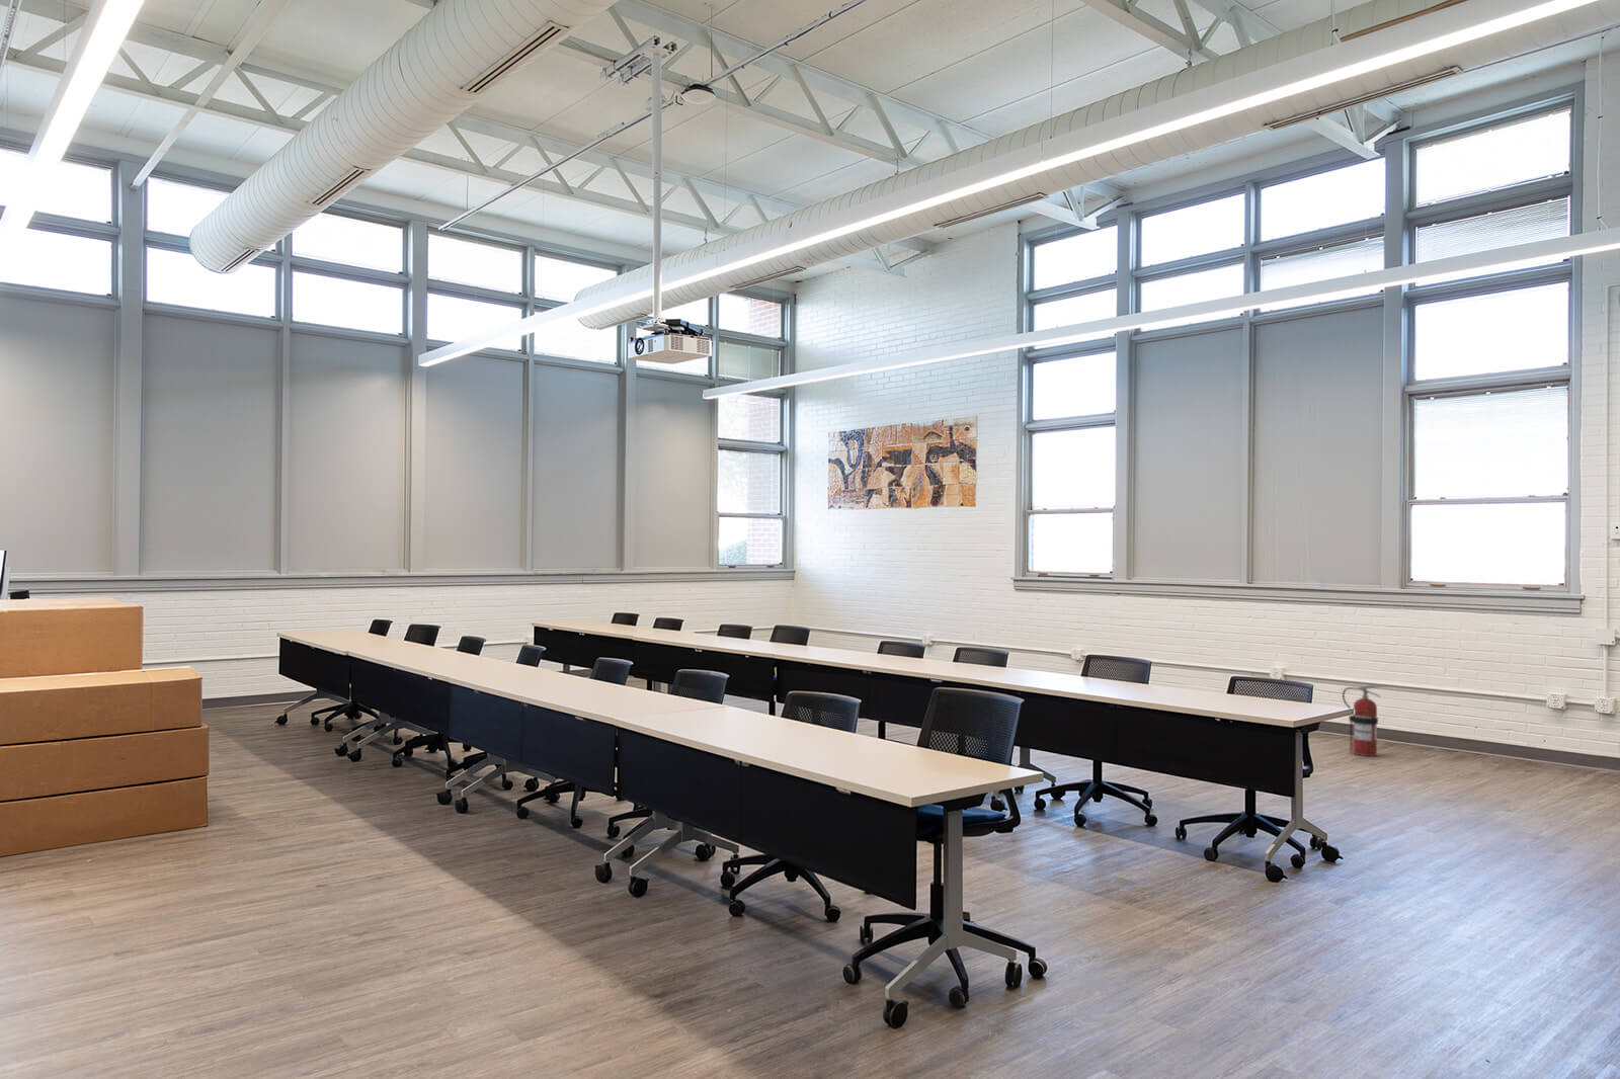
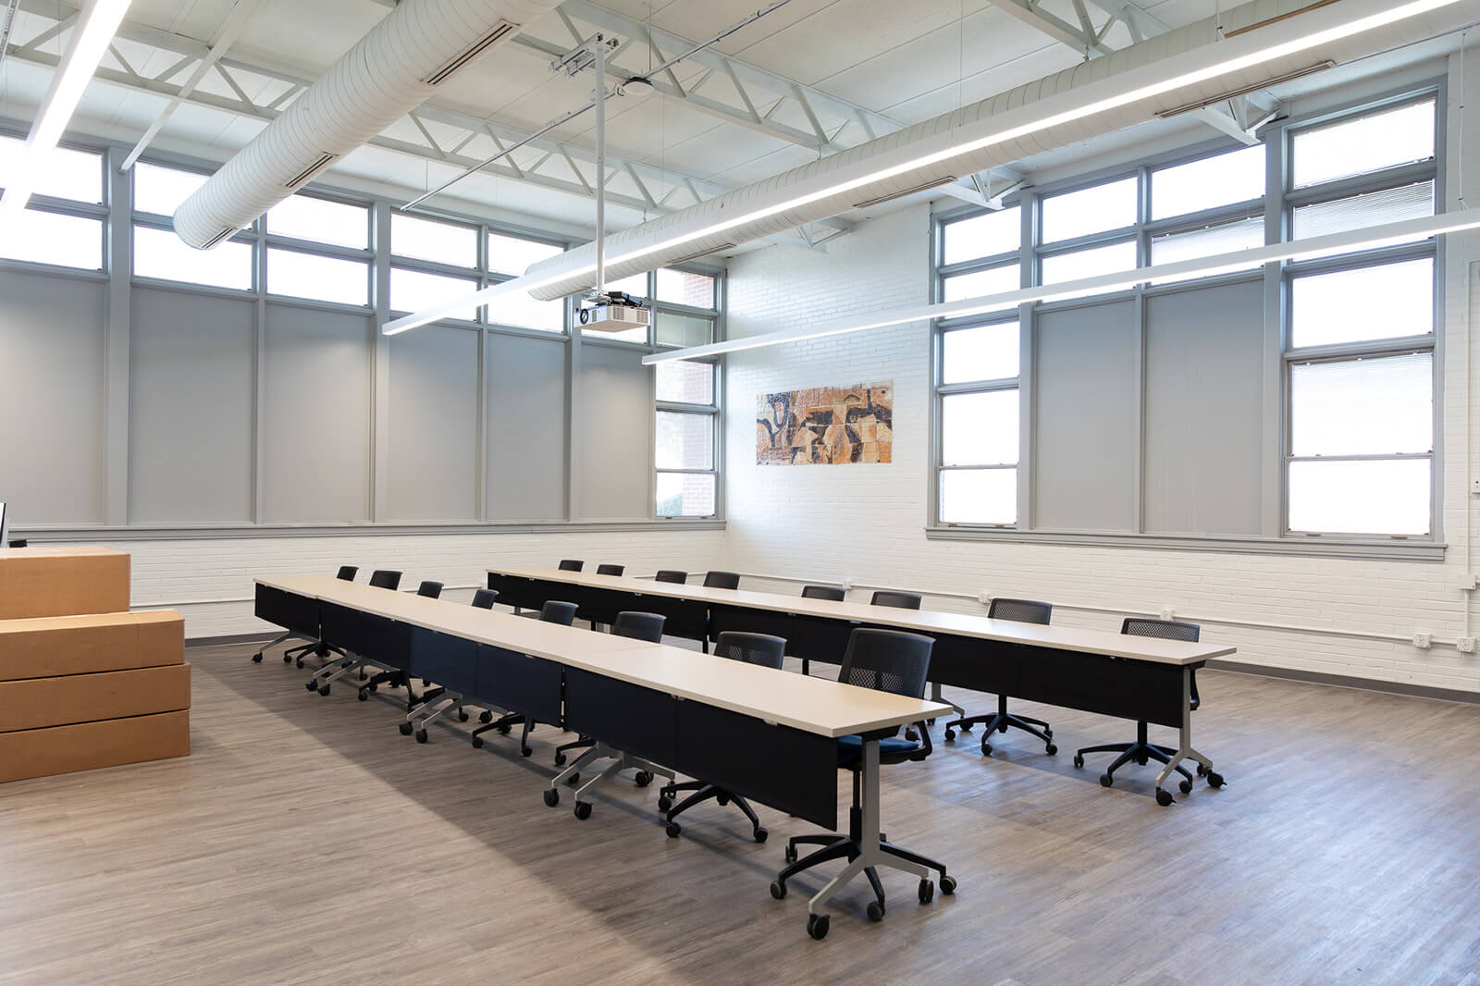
- fire extinguisher (1363, 718)
